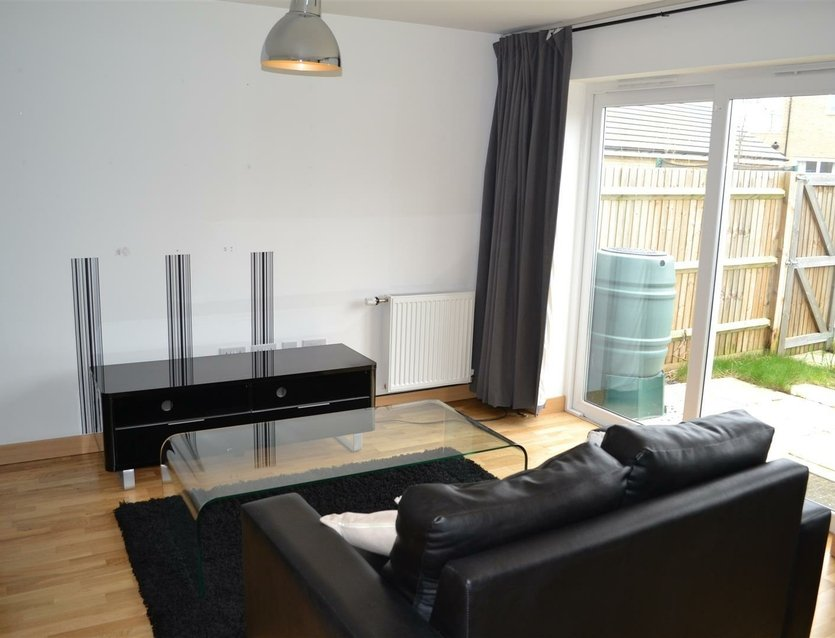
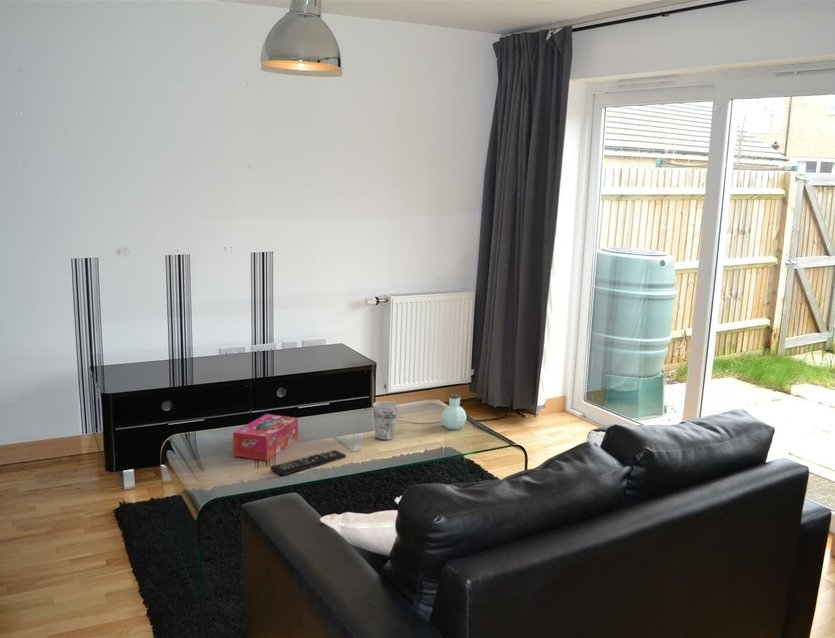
+ jar (454, 410)
+ cup (384, 420)
+ remote control (309, 461)
+ tissue box (266, 436)
